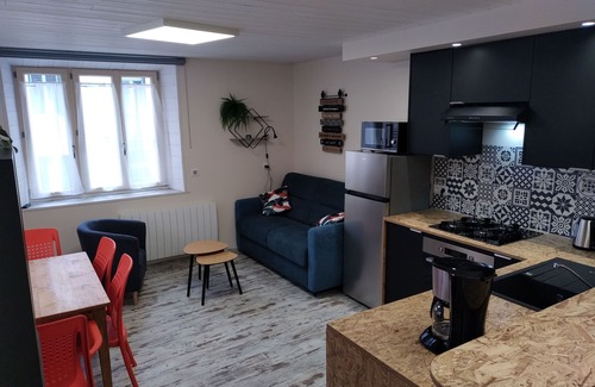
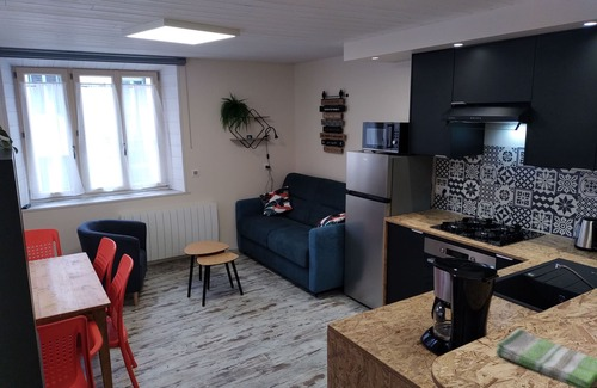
+ dish towel (549, 355)
